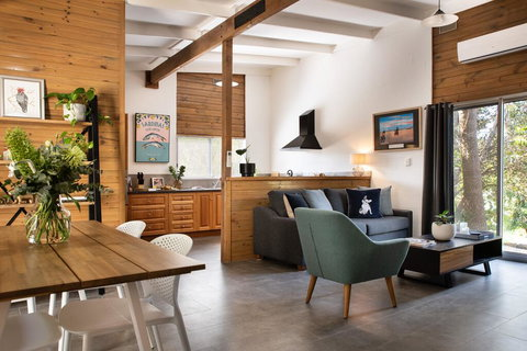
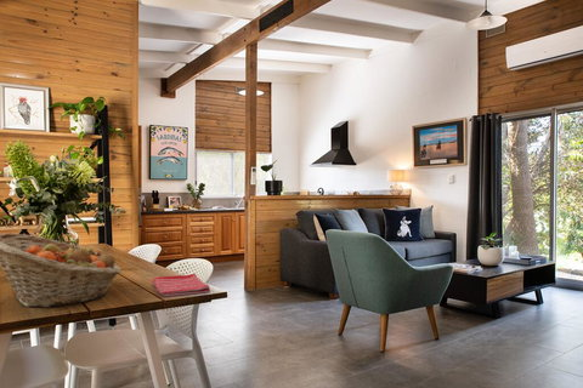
+ fruit basket (57, 263)
+ dish towel (180, 284)
